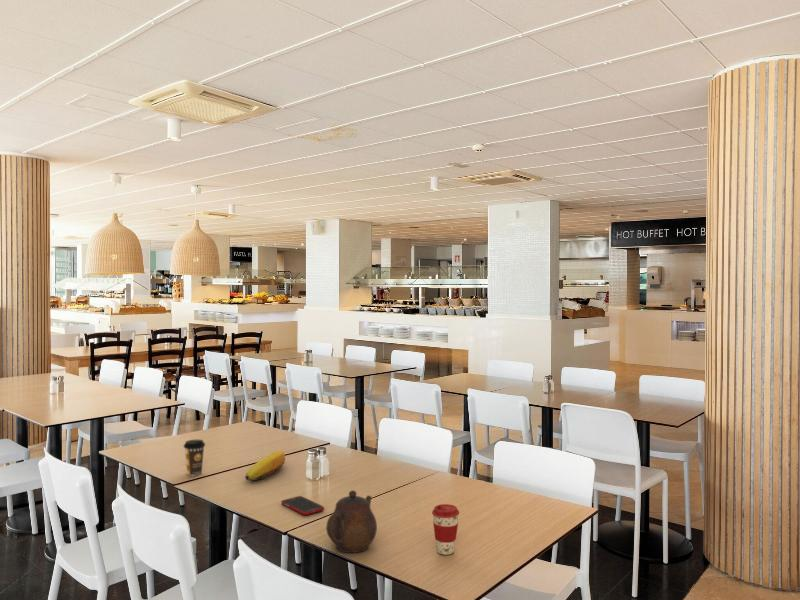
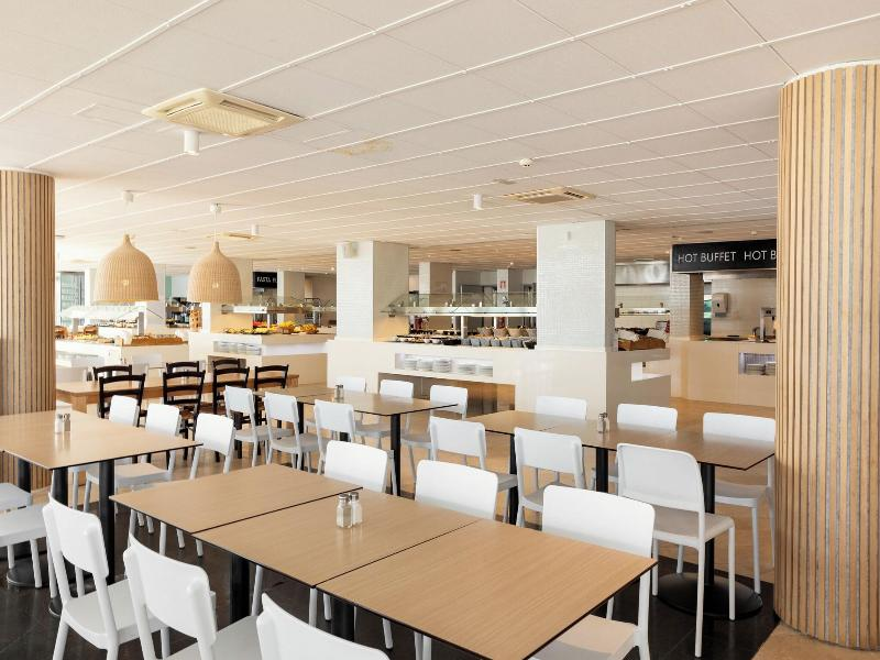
- teapot (350, 519)
- coffee cup (445, 529)
- fruit (262, 462)
- cell phone (302, 505)
- coffee cup (194, 457)
